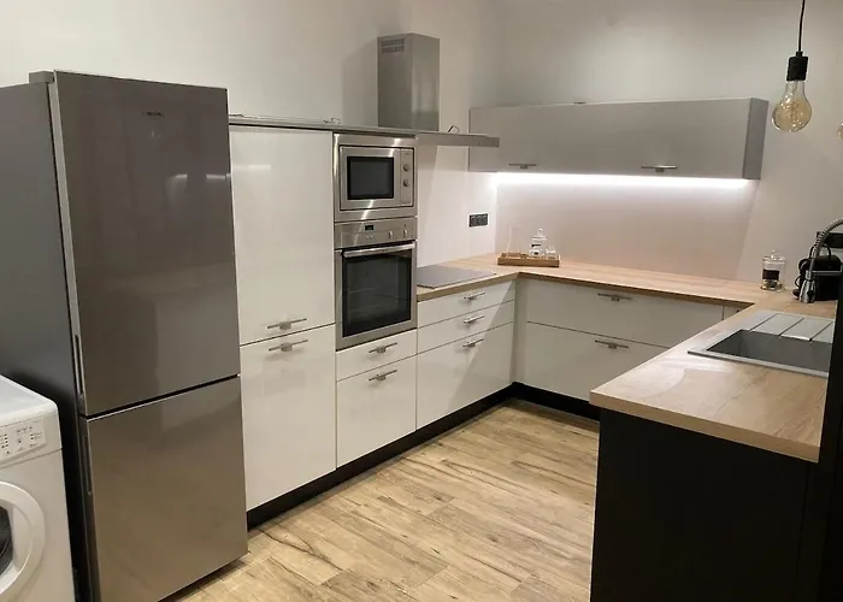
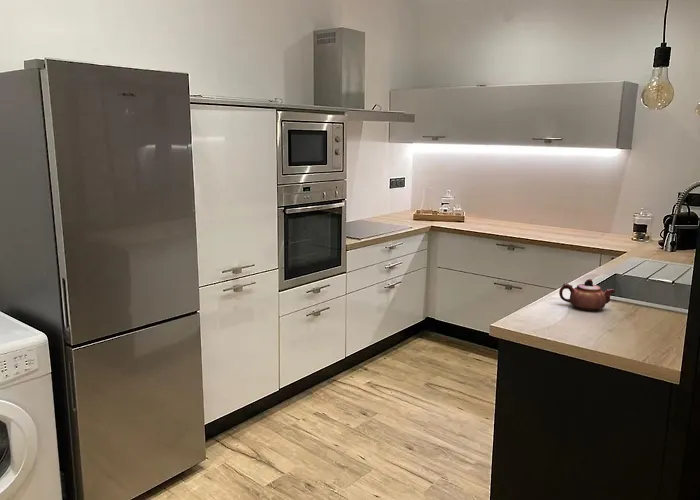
+ teapot (586, 292)
